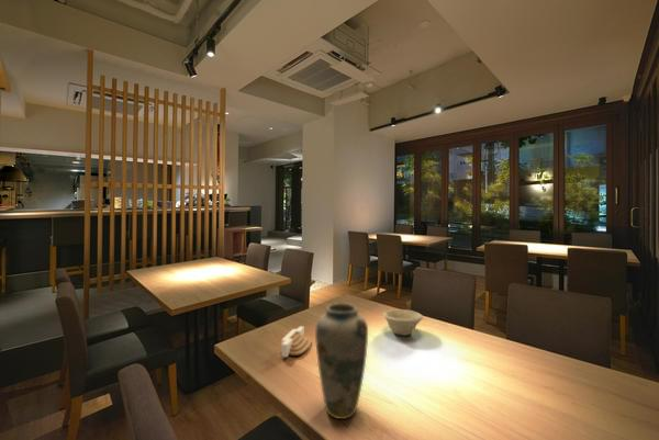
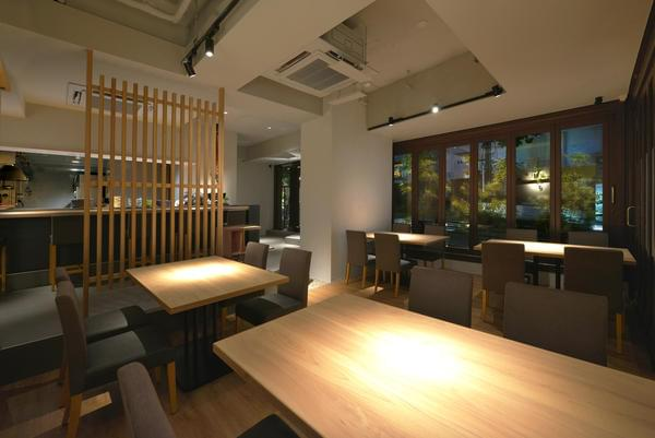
- vase (340, 358)
- architectural model (298, 340)
- bowl (402, 323)
